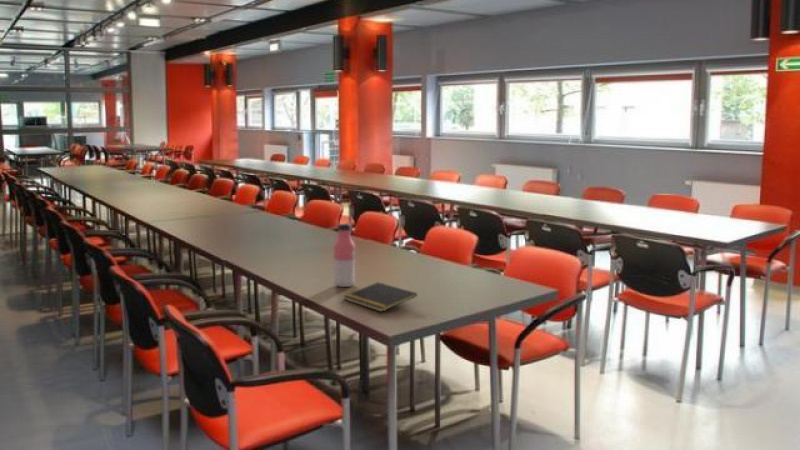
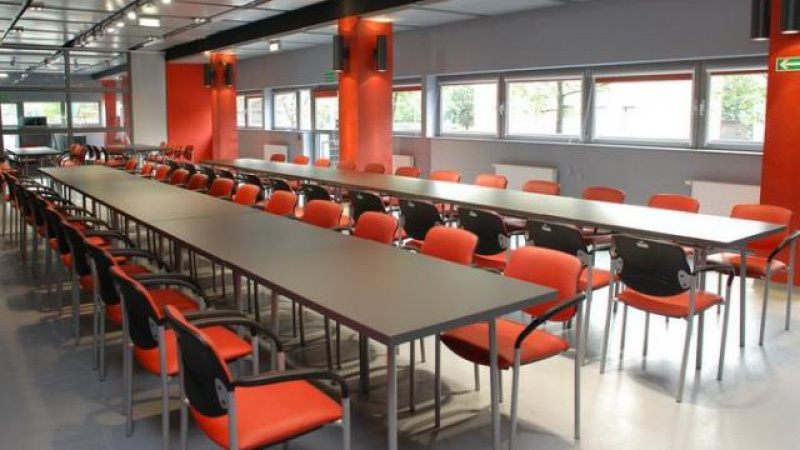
- water bottle (344, 254)
- notepad (379, 296)
